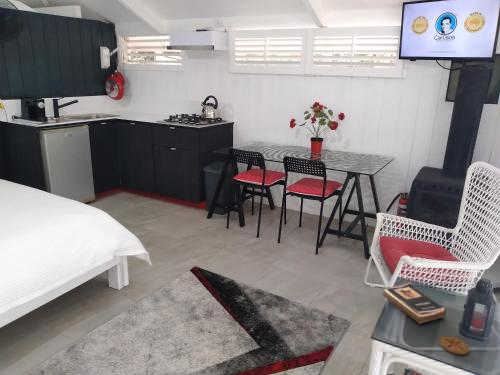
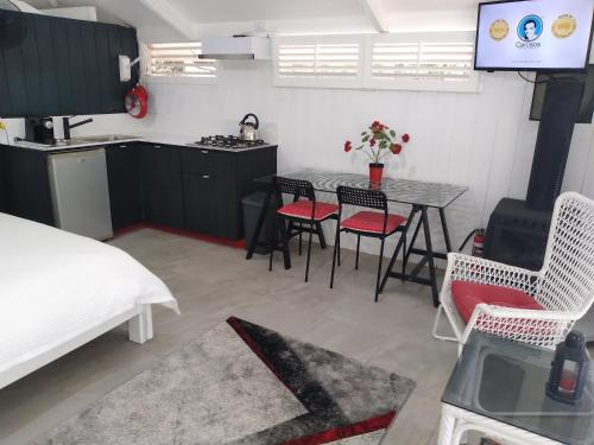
- book (413, 301)
- coaster (453, 344)
